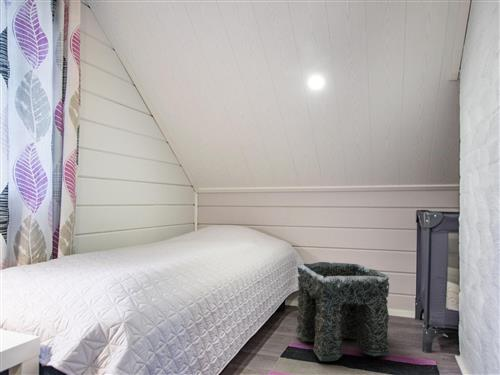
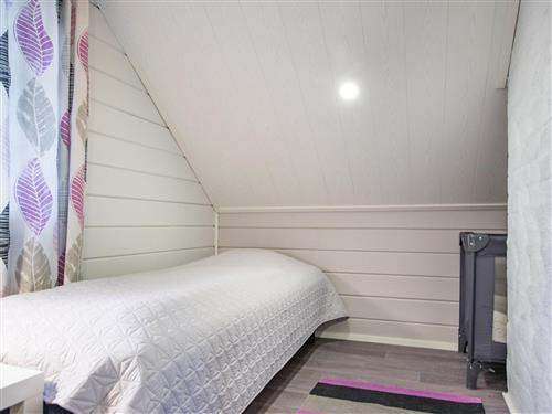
- stone arch (340, 307)
